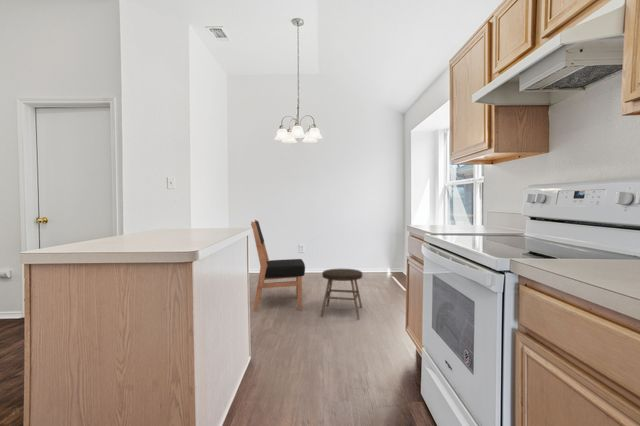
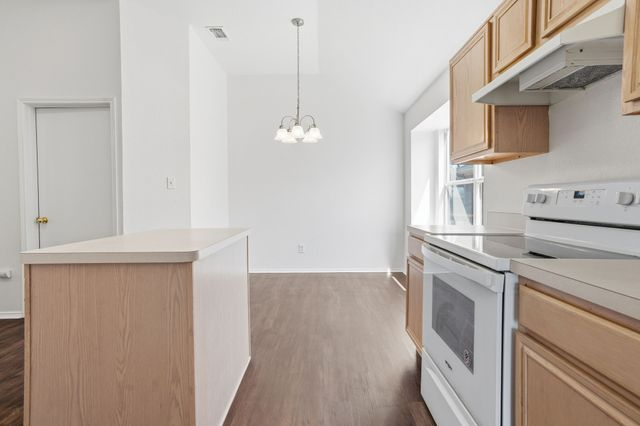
- stool (342, 291)
- dining chair (278, 262)
